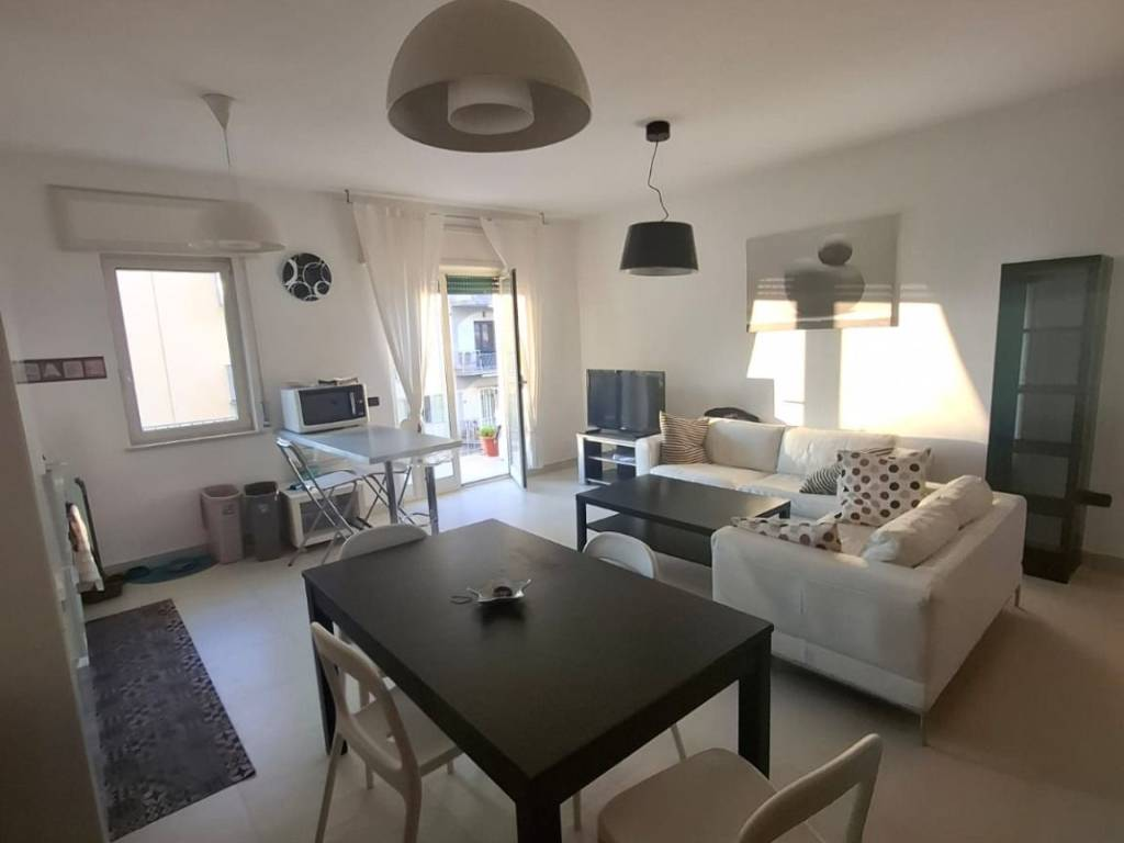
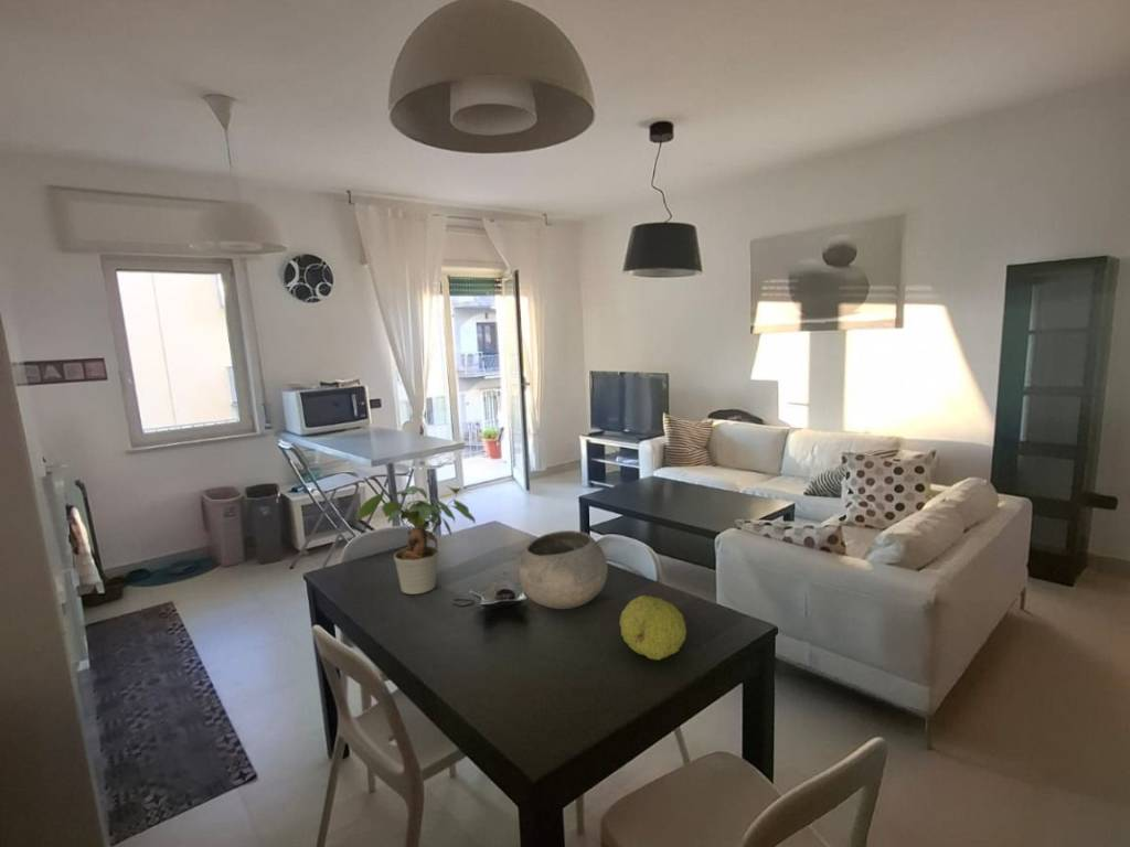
+ bowl (563, 570)
+ potted plant (427, 534)
+ fruit (652, 625)
